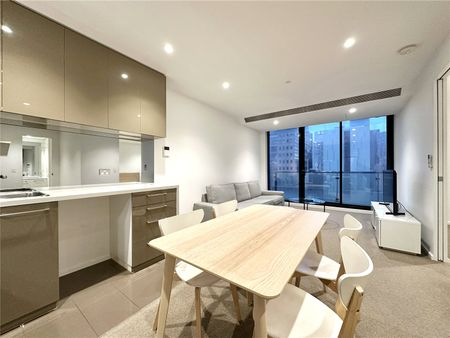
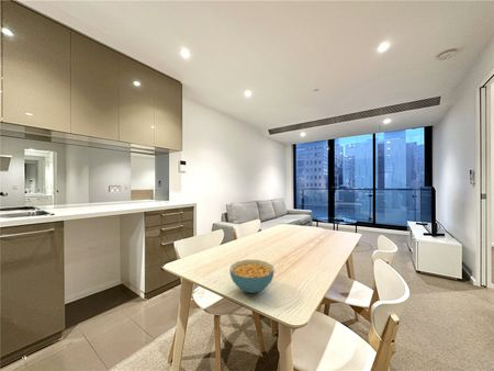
+ cereal bowl (251, 278)
